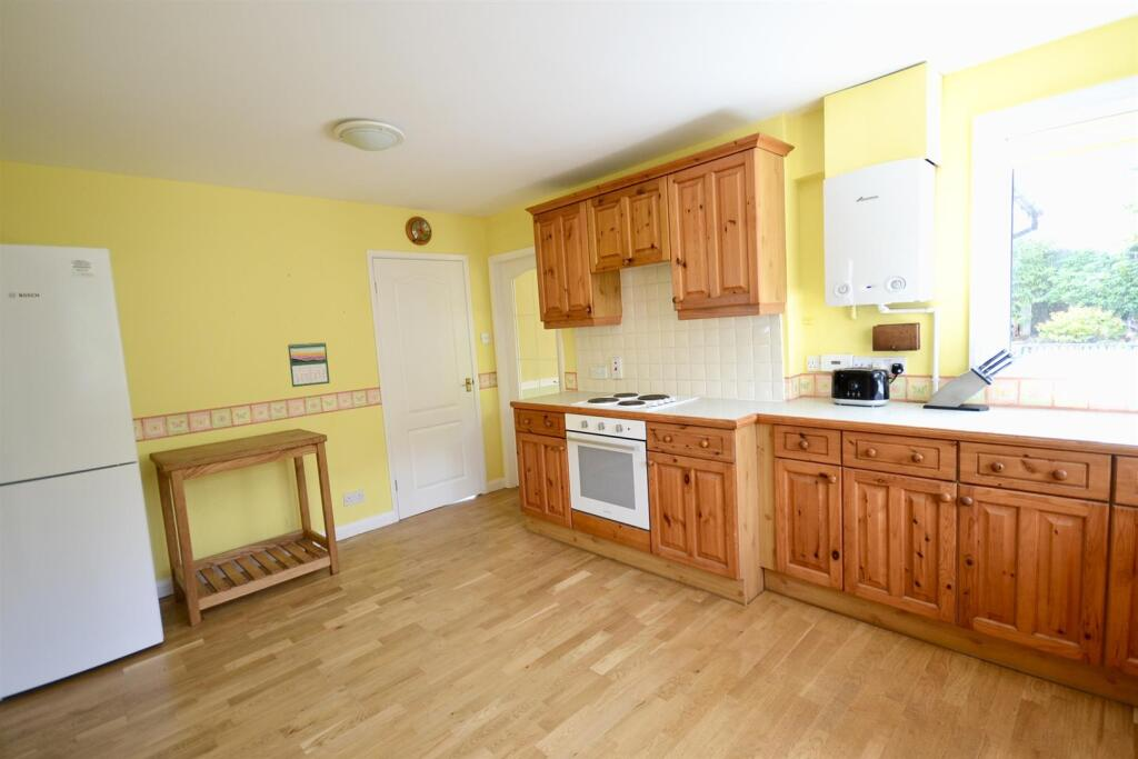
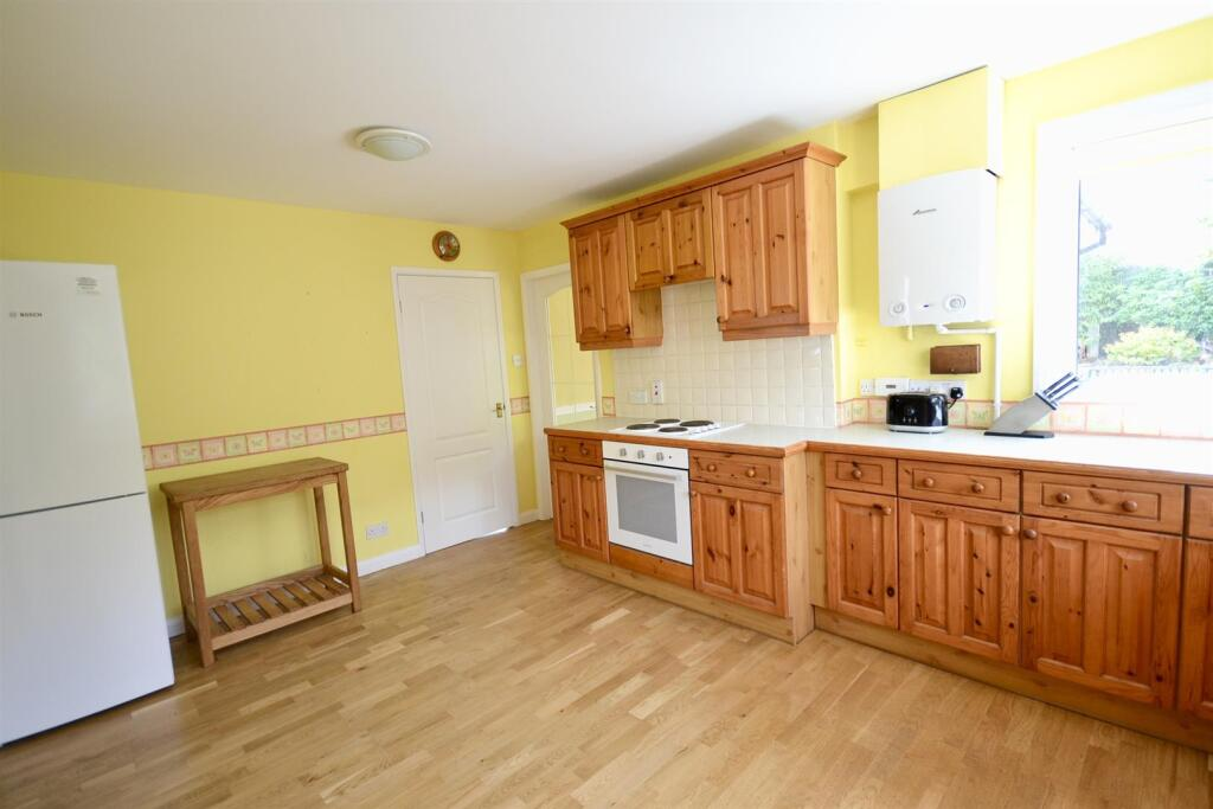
- calendar (309, 363)
